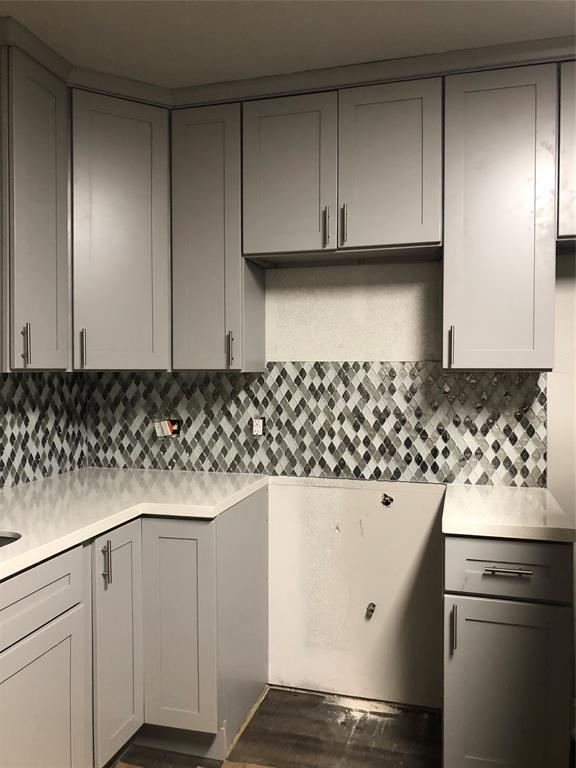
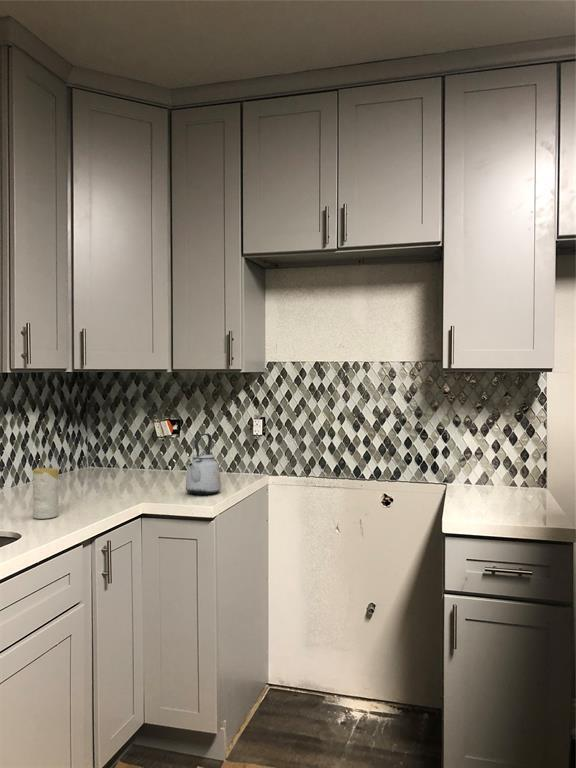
+ kettle (200, 464)
+ candle (45, 492)
